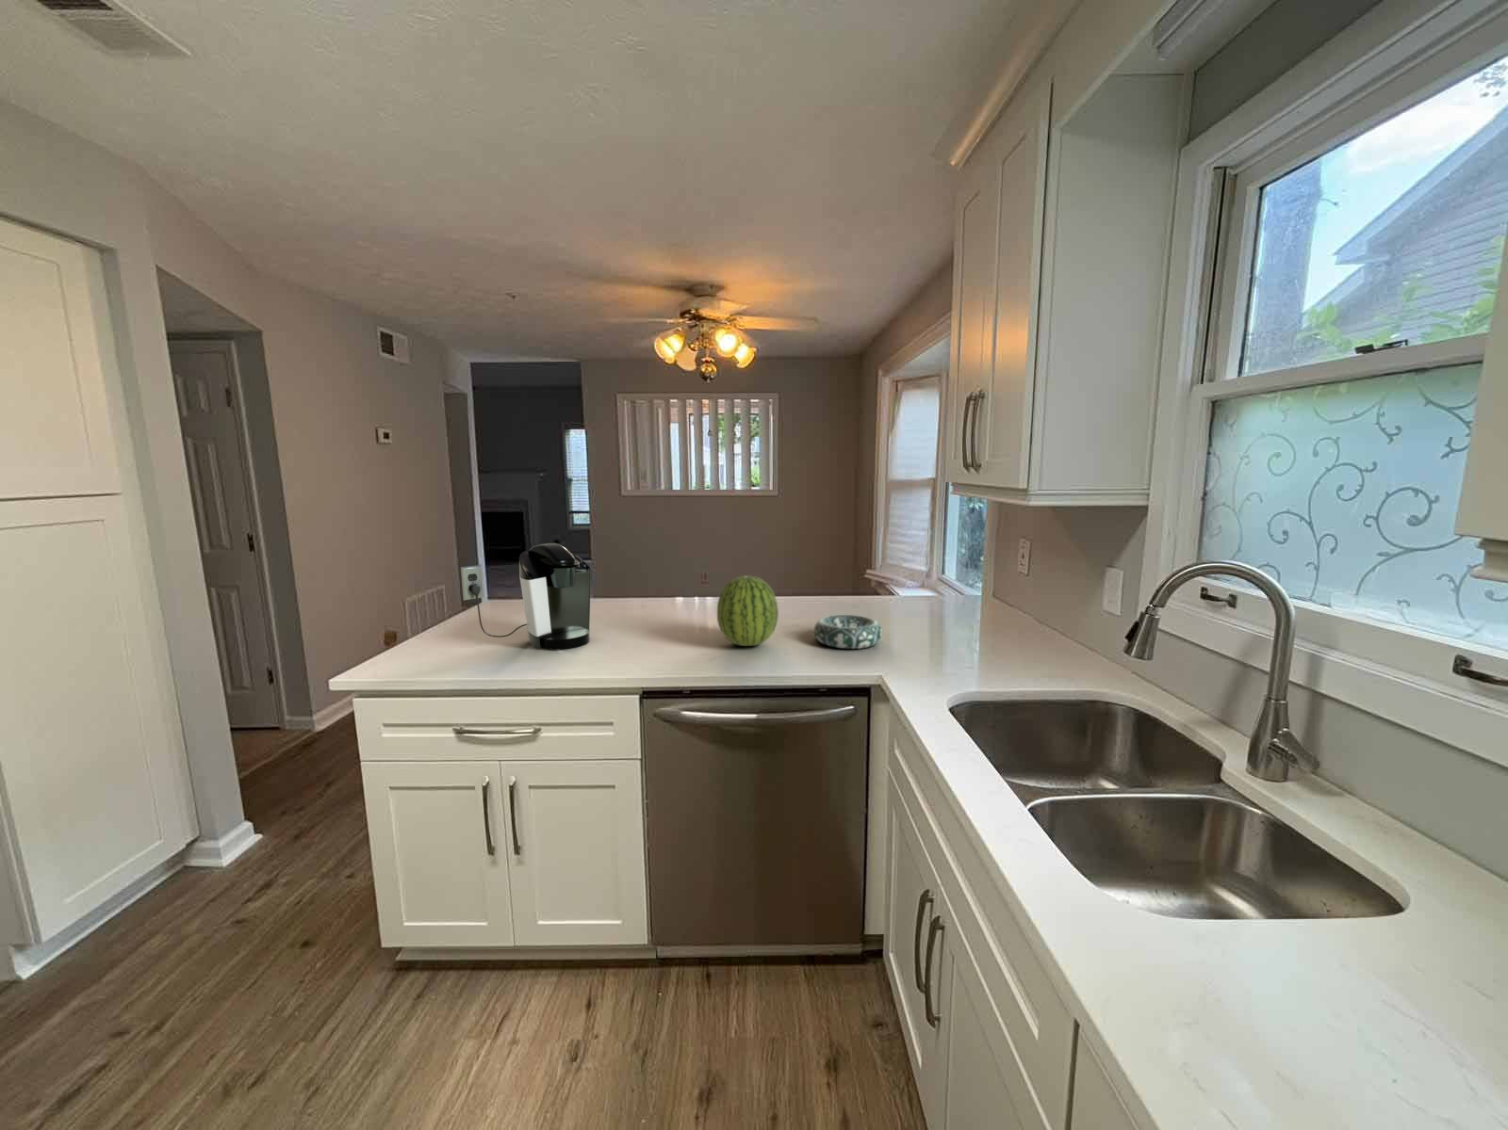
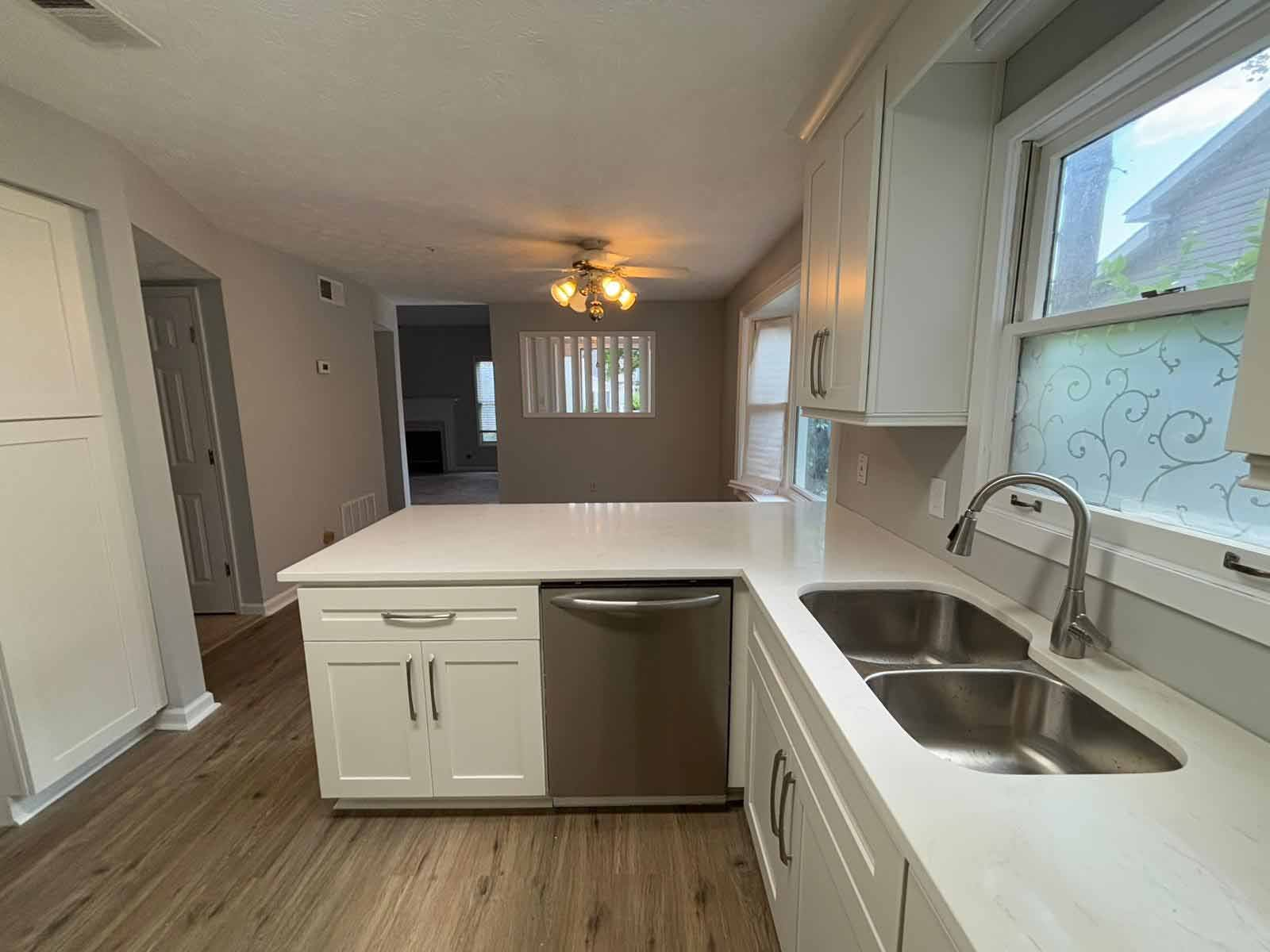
- coffee maker (537, 595)
- fruit (747, 610)
- decorative bowl (848, 631)
